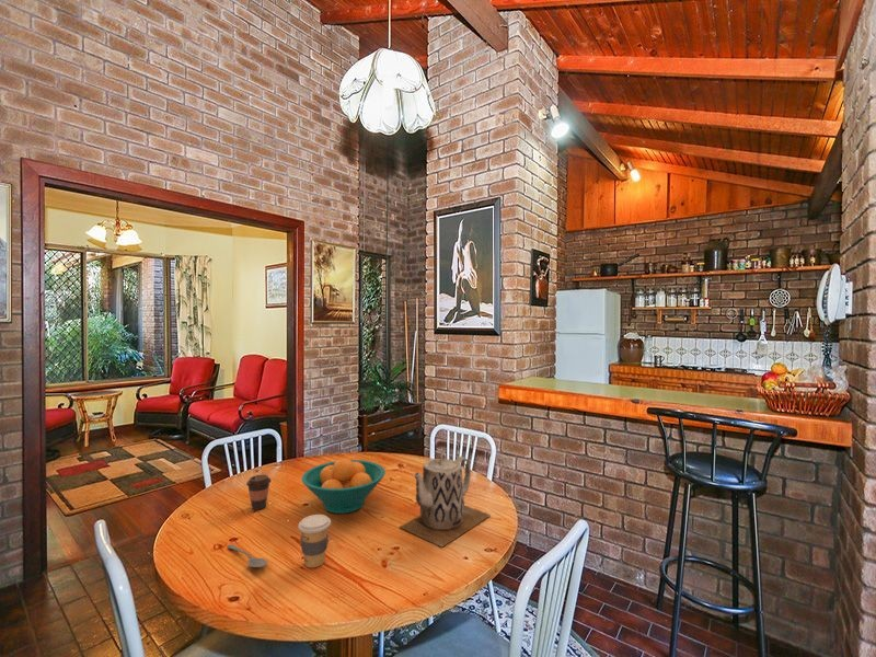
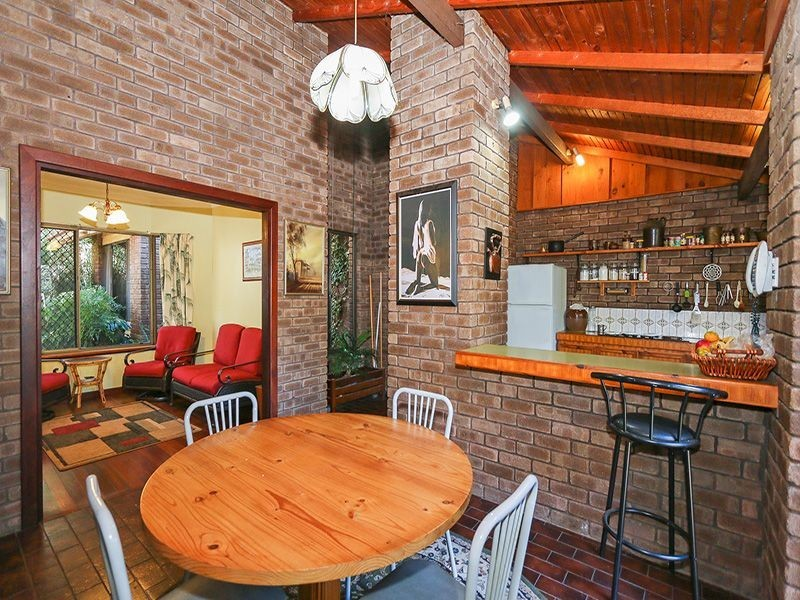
- spoon (246, 554)
- coffee cup (314, 541)
- fruit bowl (344, 482)
- coffee cup (258, 492)
- teapot (446, 487)
